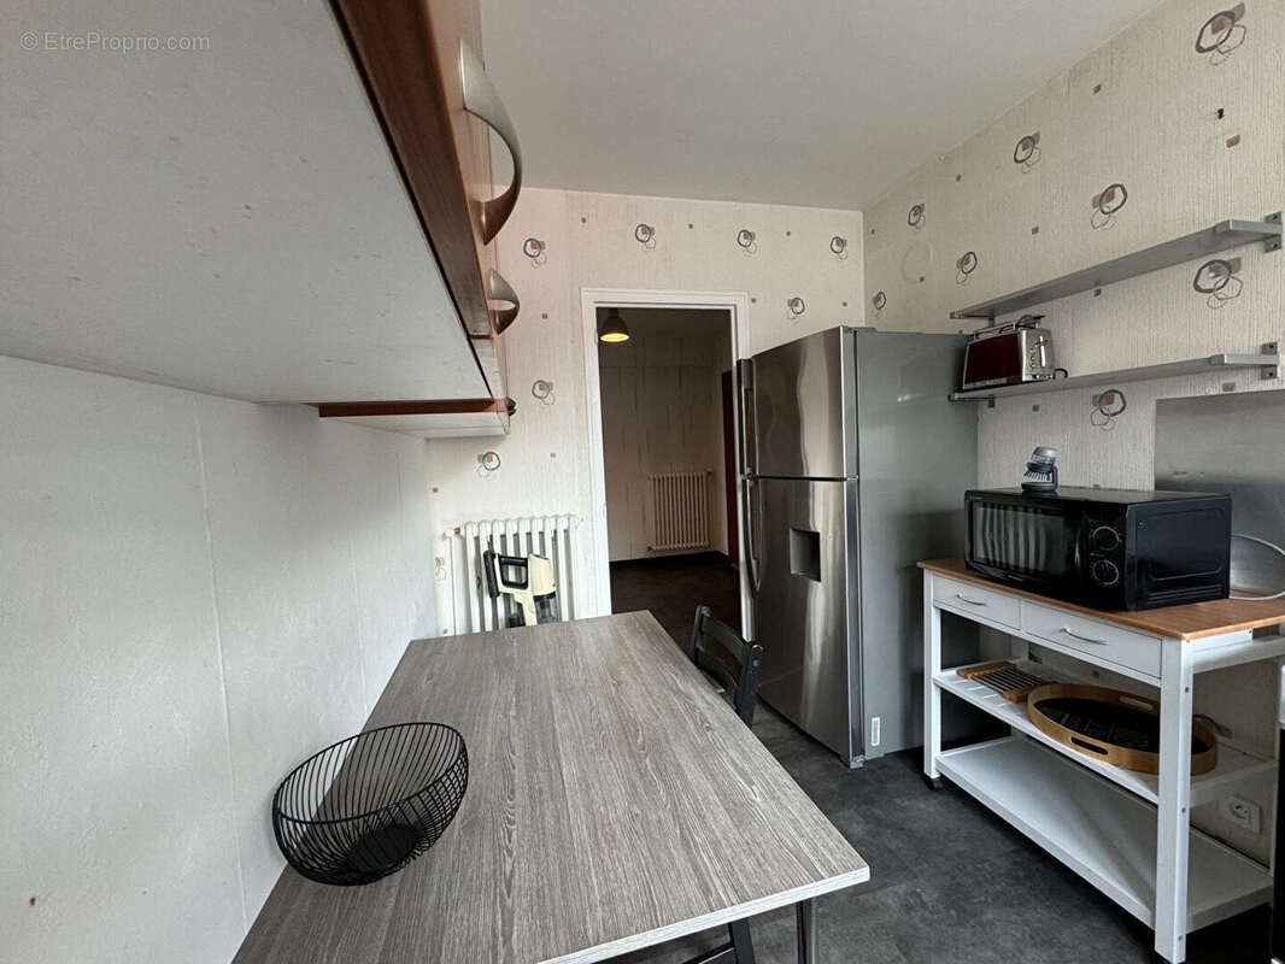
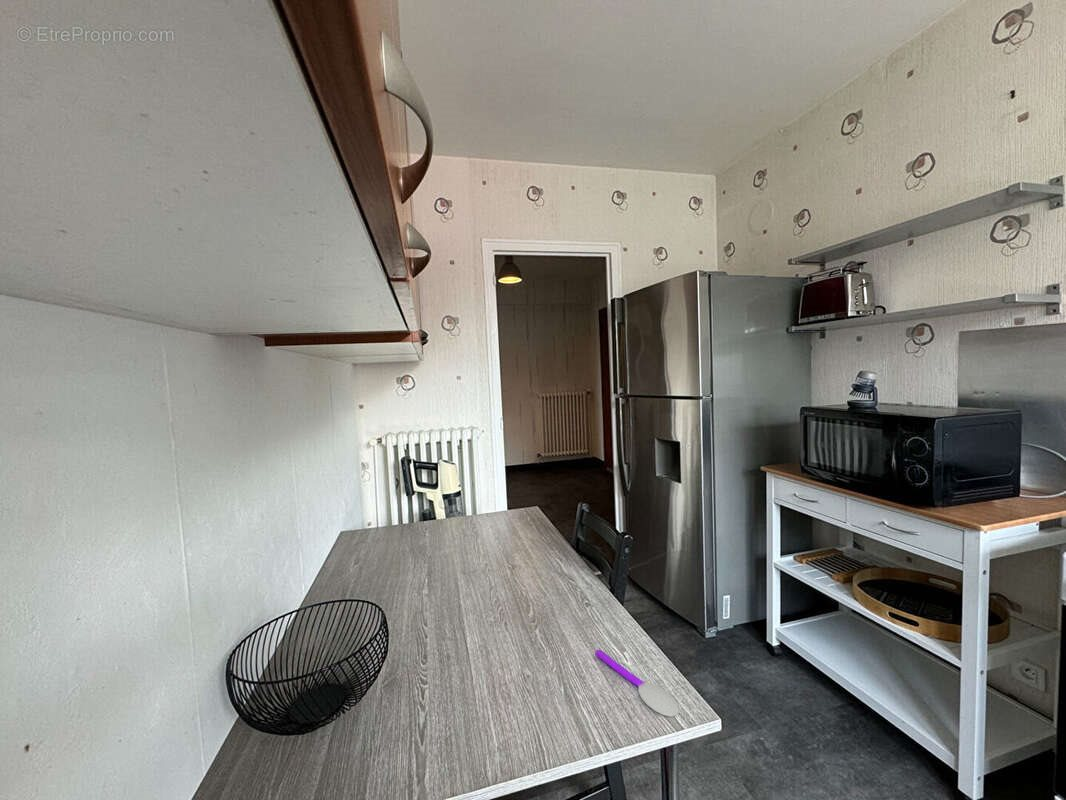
+ spoon (632, 678)
